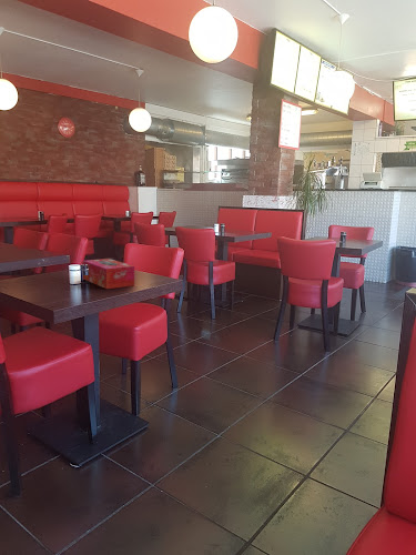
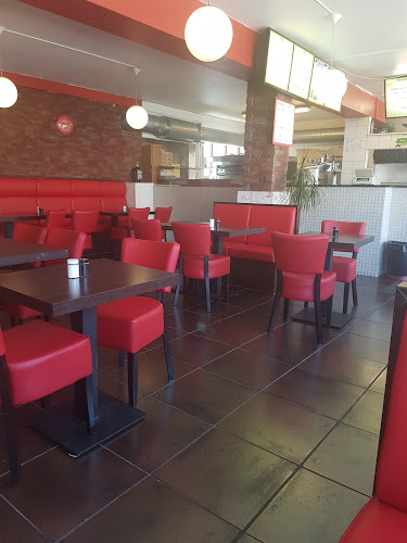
- tissue box (108, 272)
